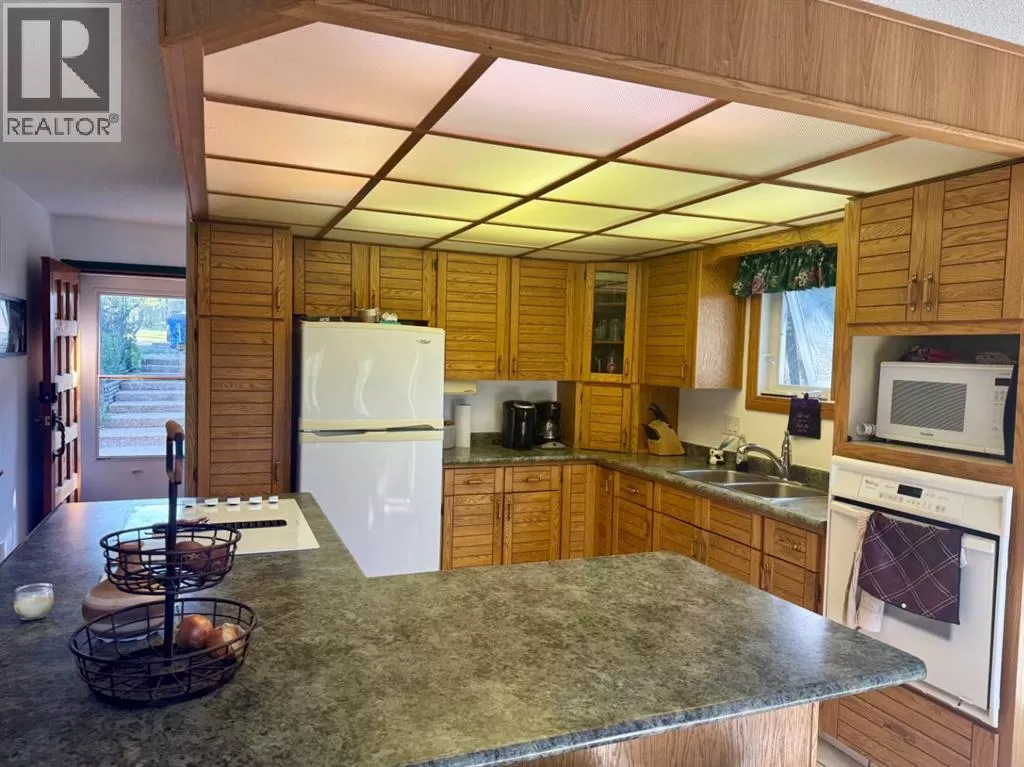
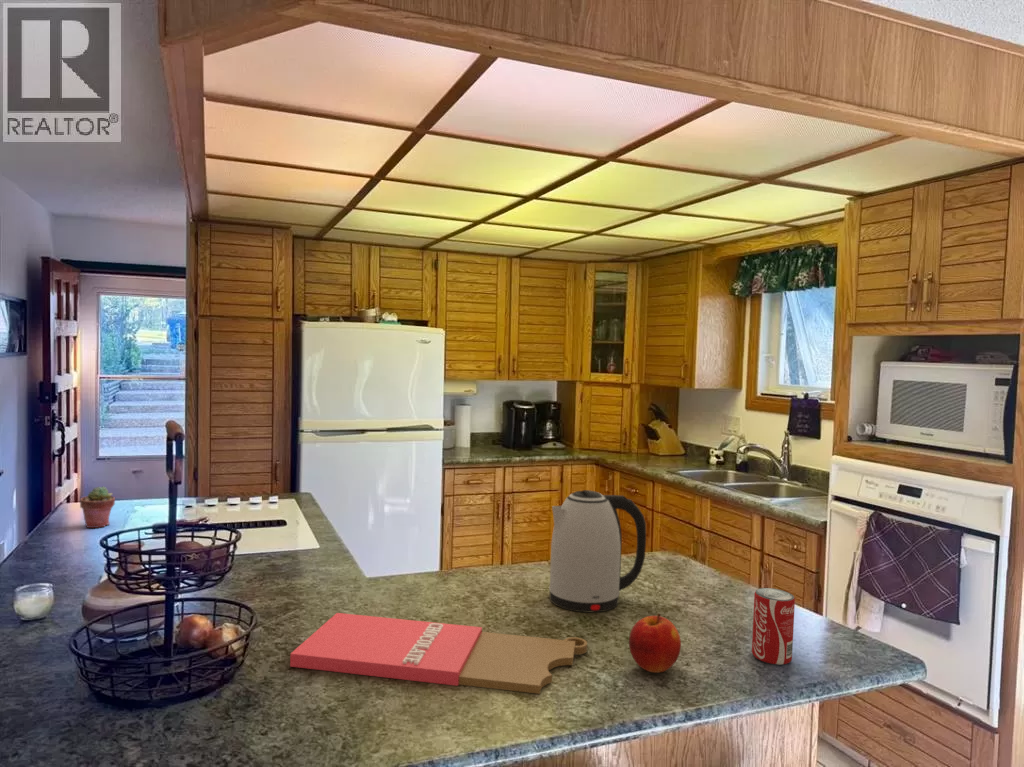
+ beverage can (773, 625)
+ kettle (598, 545)
+ apple (654, 640)
+ potted succulent (97, 506)
+ cutting board (446, 648)
